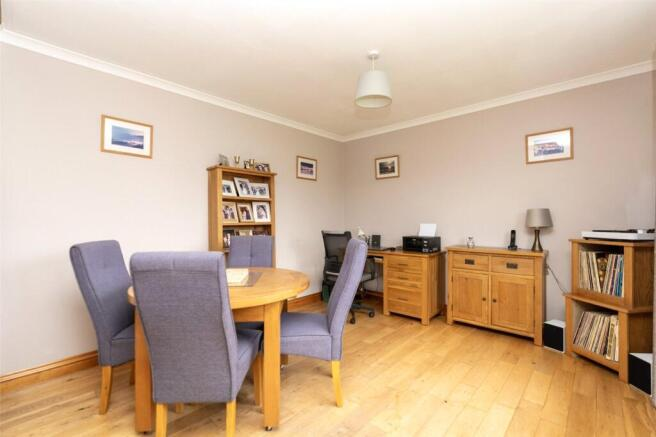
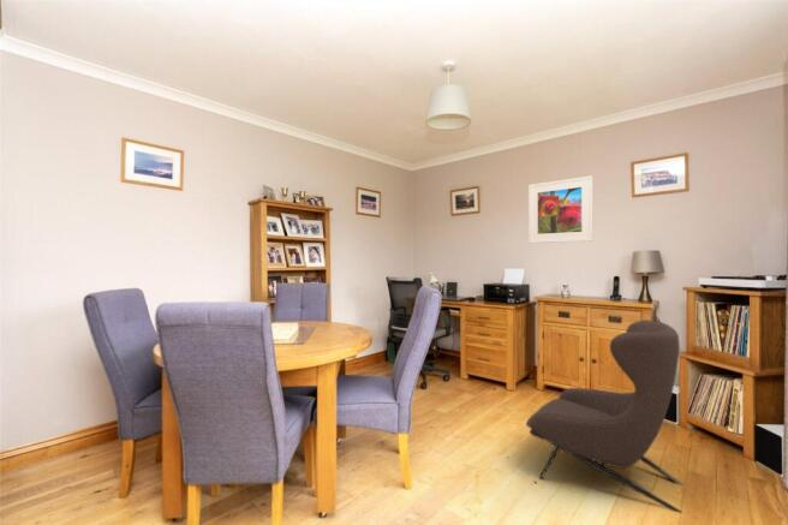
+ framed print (559, 211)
+ armchair (595, 395)
